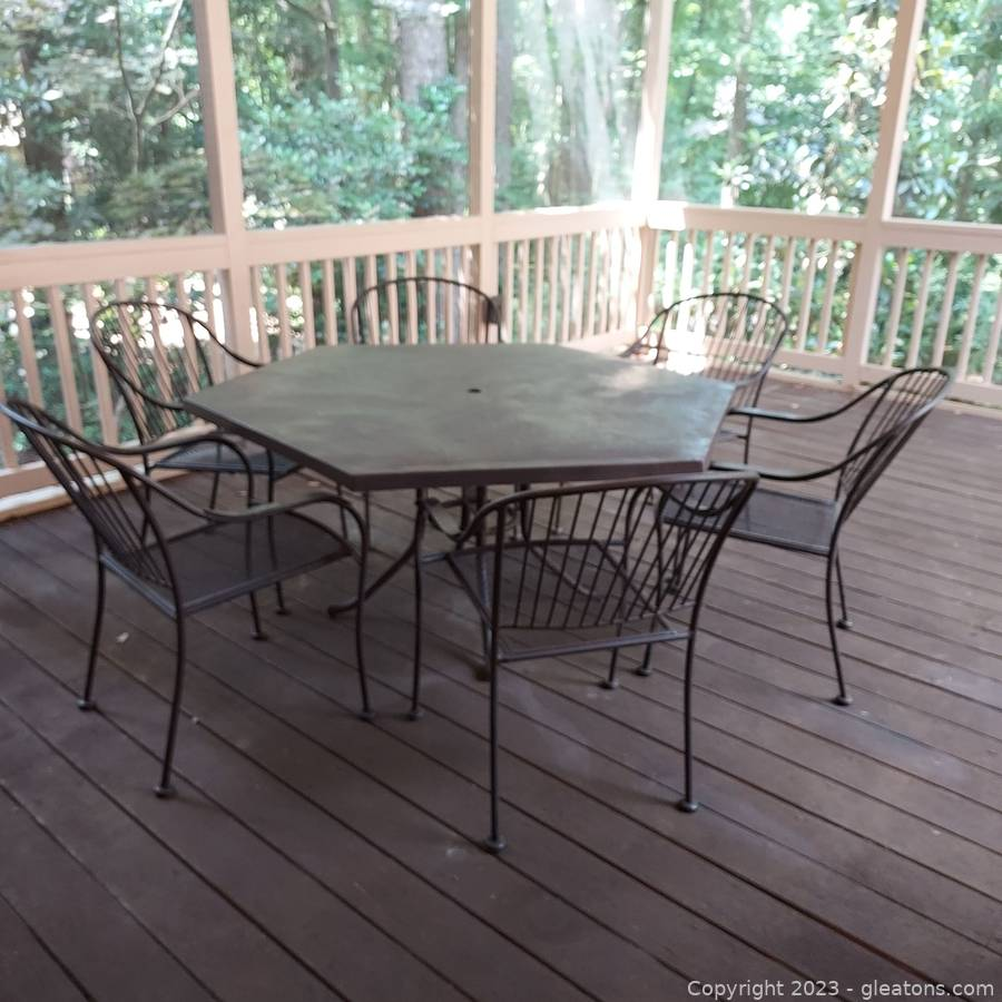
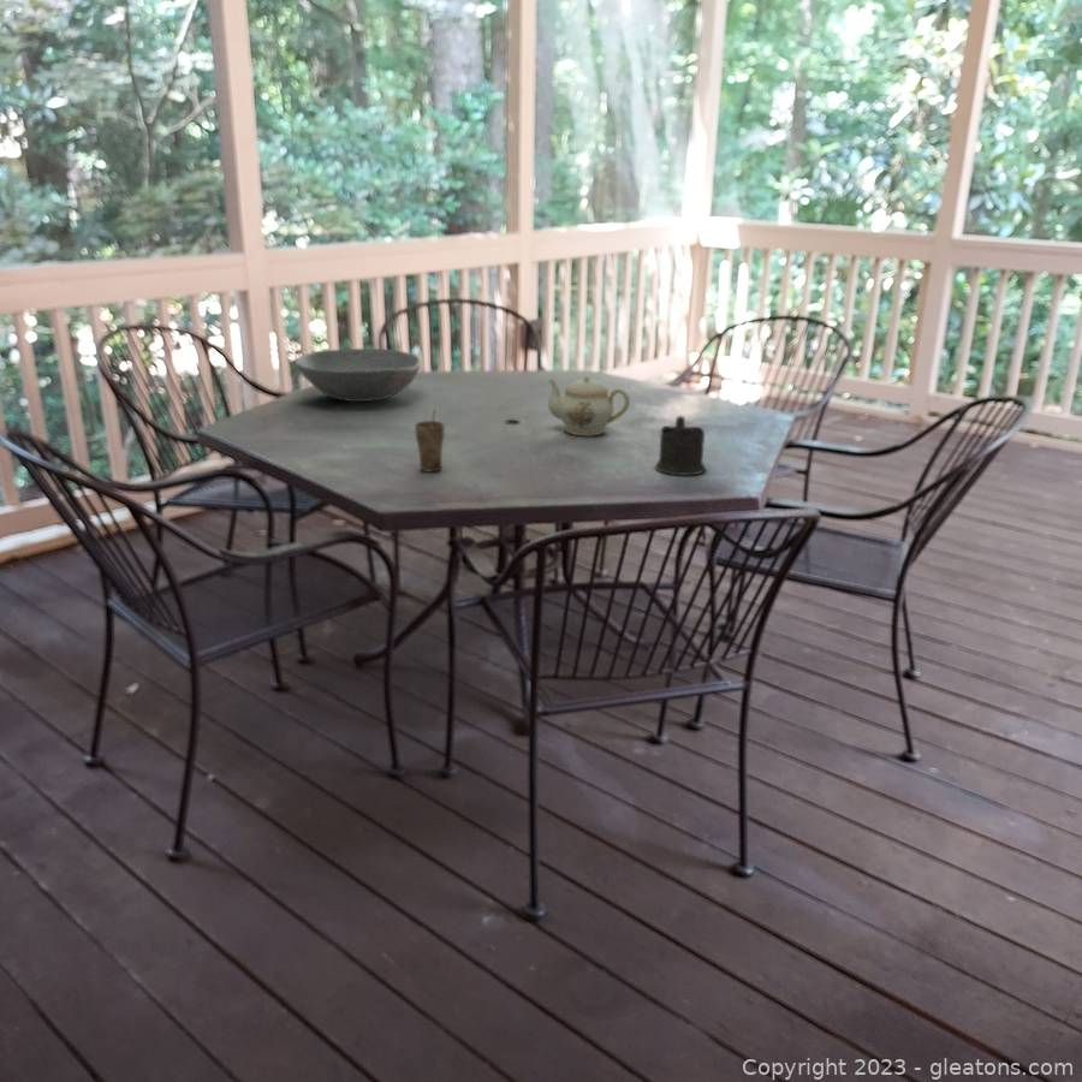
+ cup (680, 442)
+ cup (429, 440)
+ teapot (588, 403)
+ bowl (358, 377)
